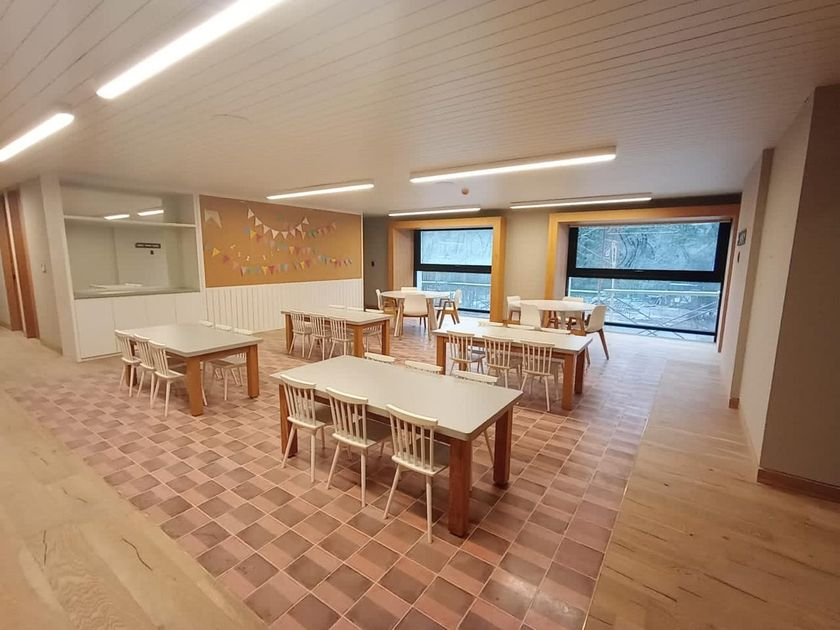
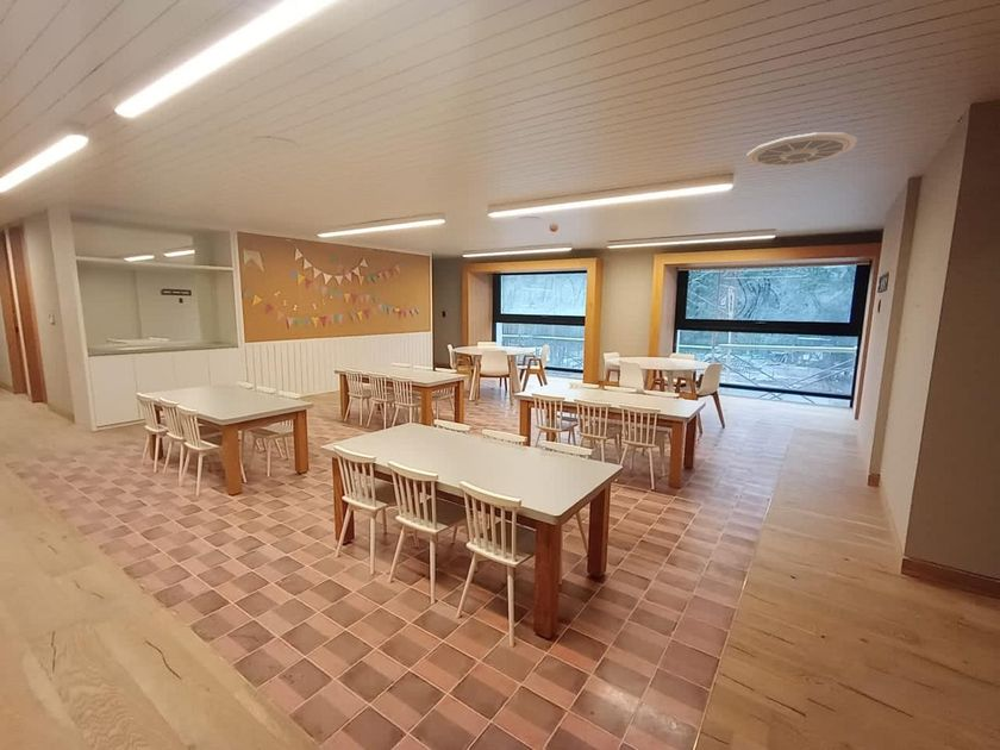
+ ceiling vent (798, 152)
